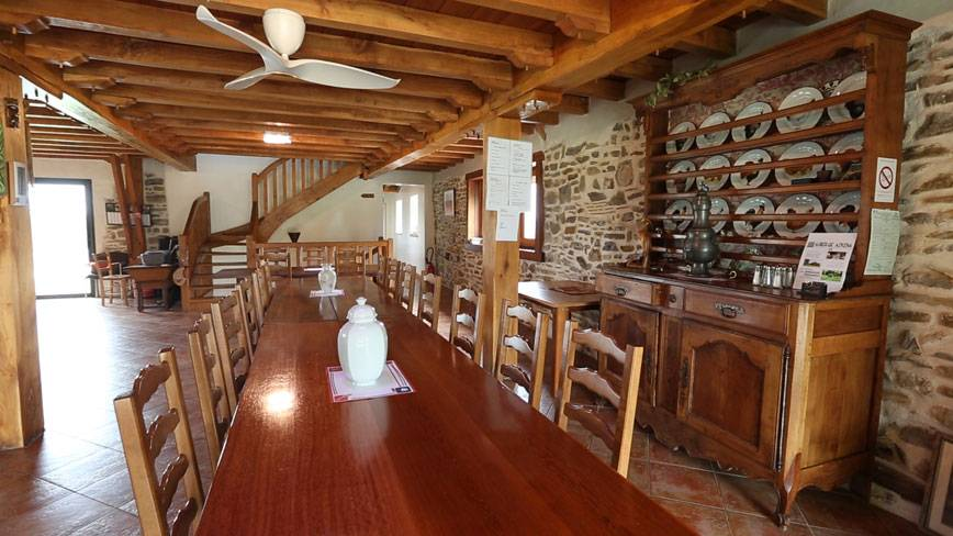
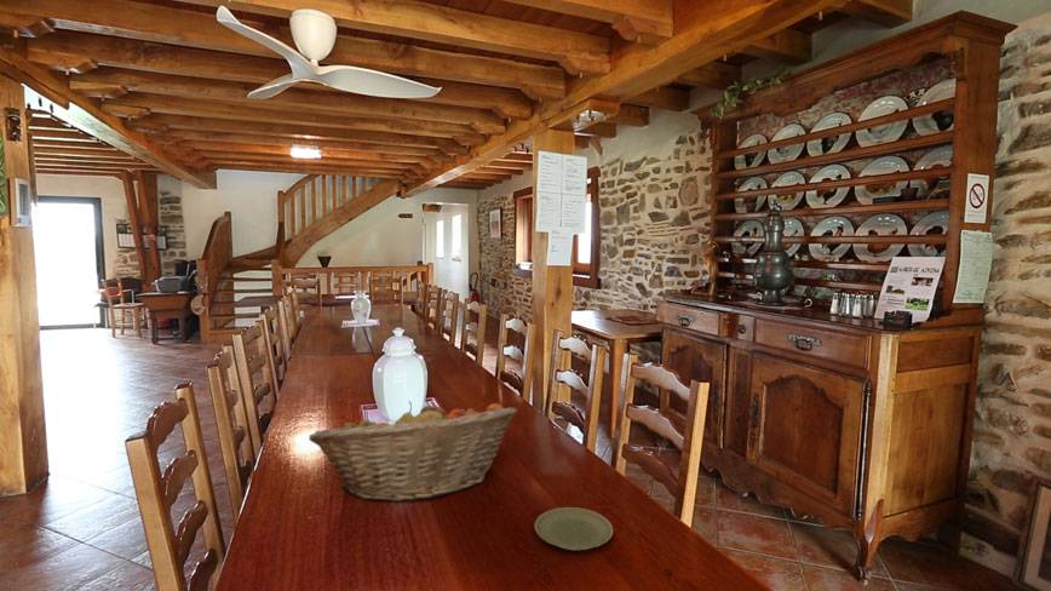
+ fruit basket (418, 438)
+ plate (573, 530)
